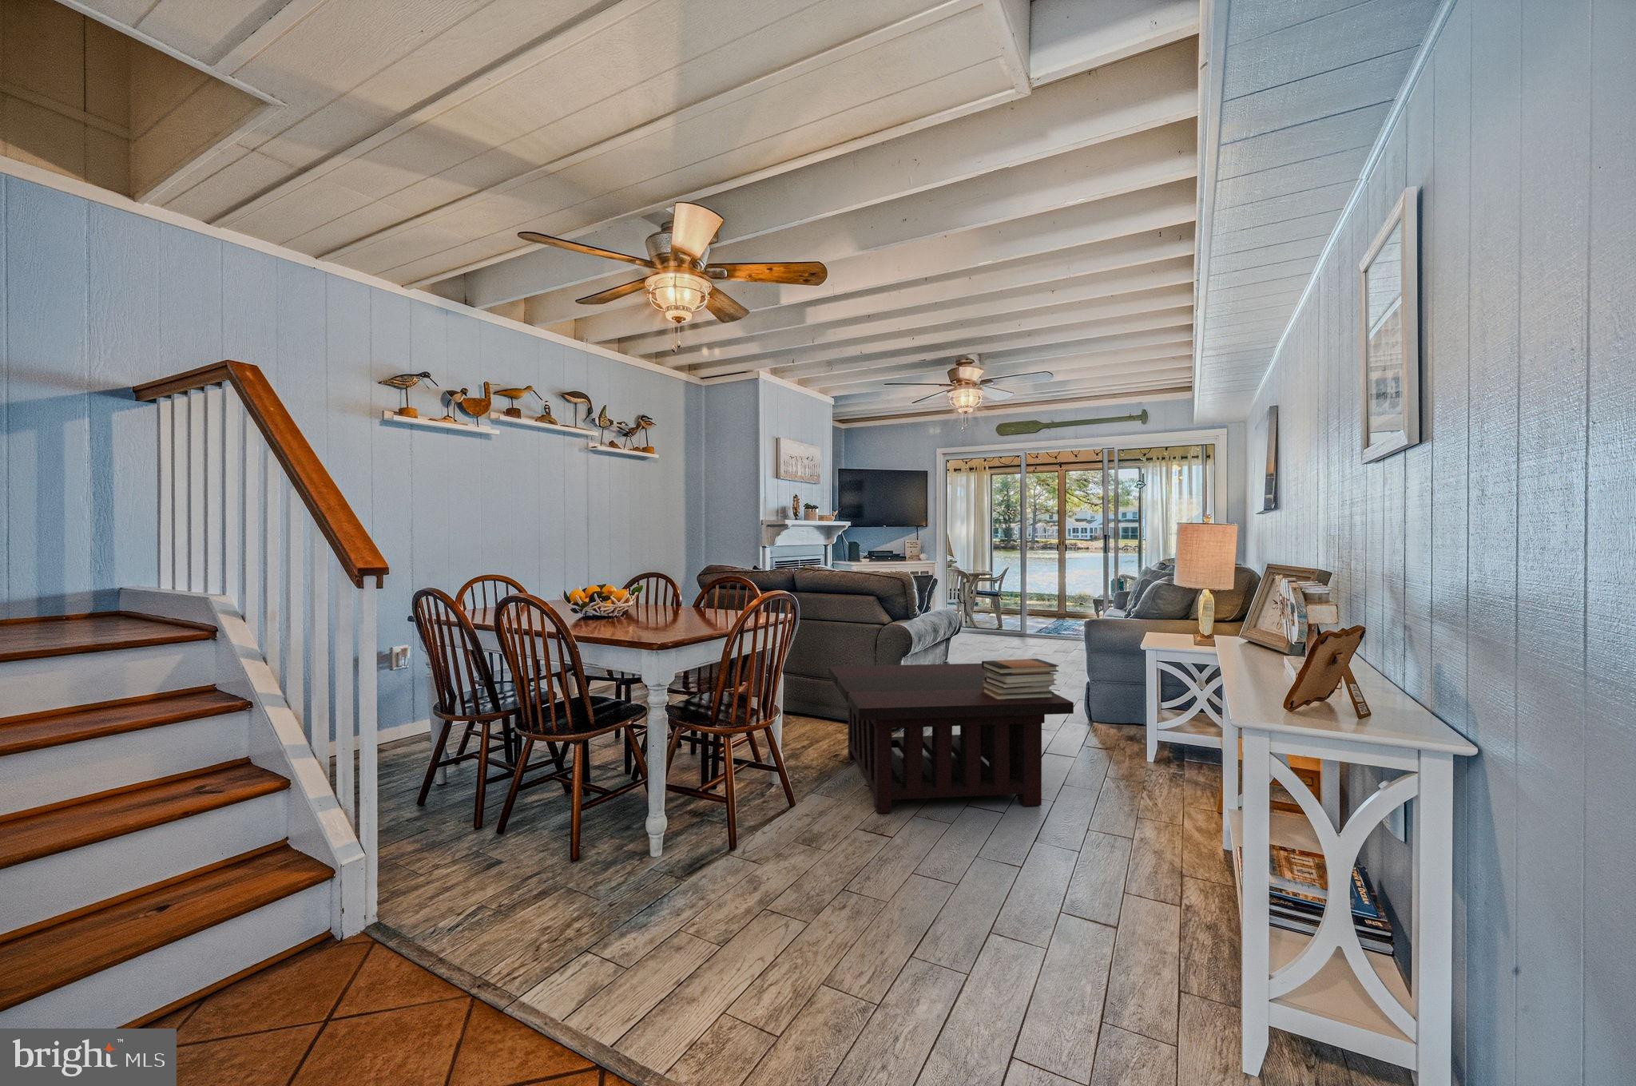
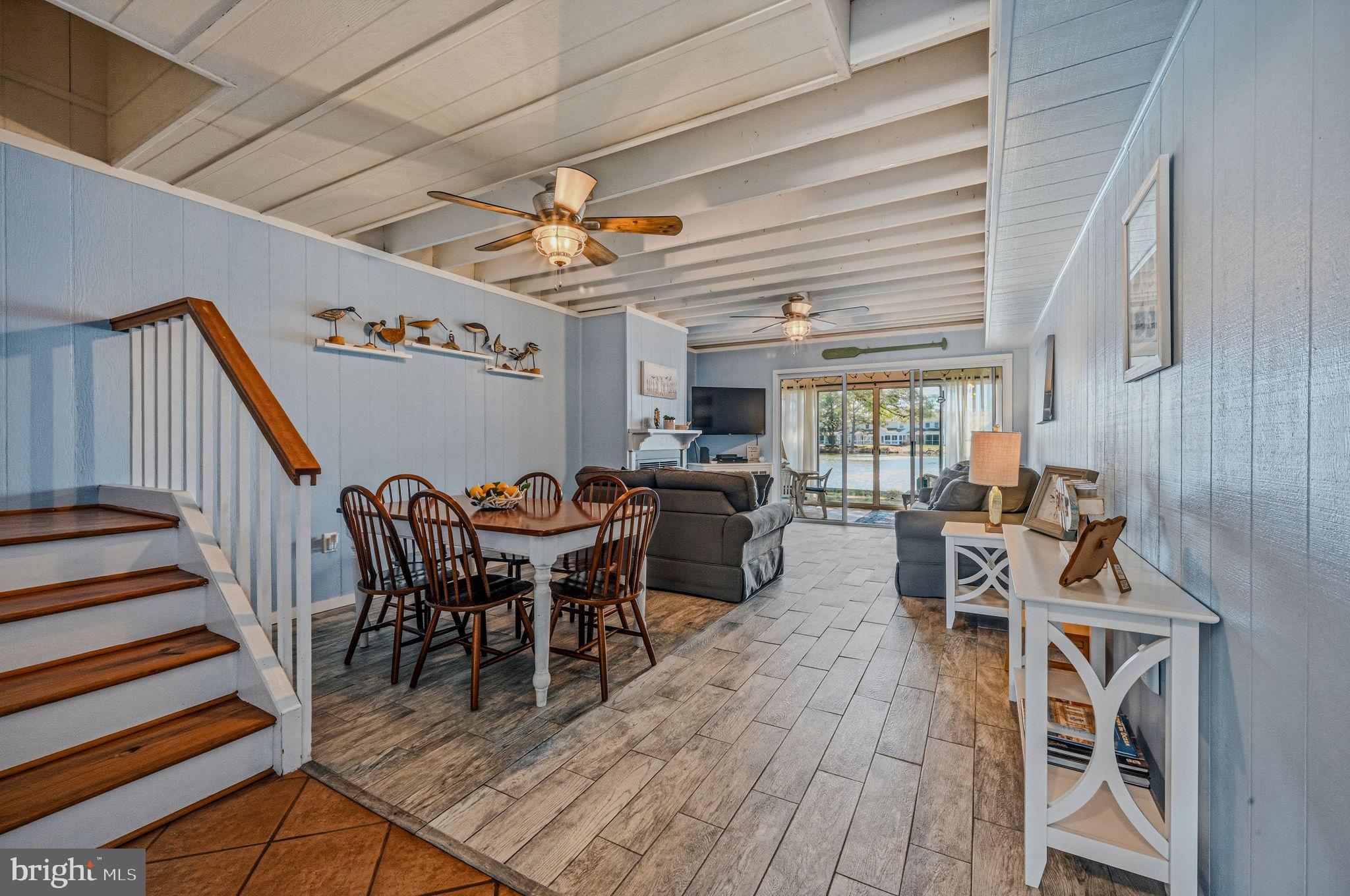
- coffee table (936, 730)
- book stack (1018, 678)
